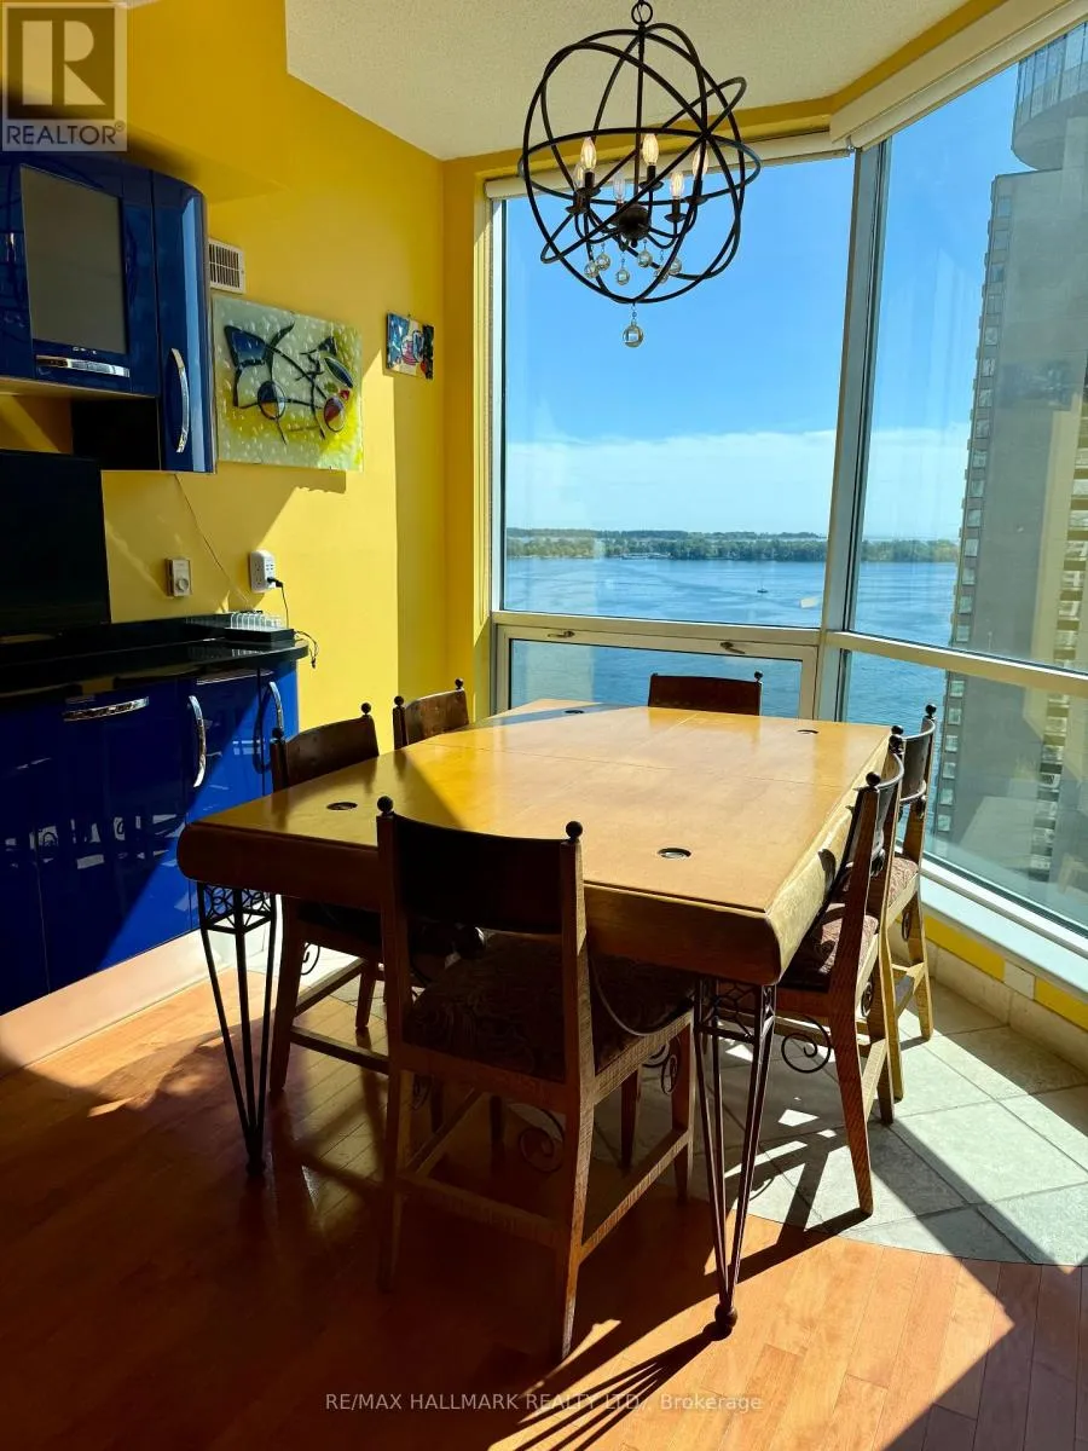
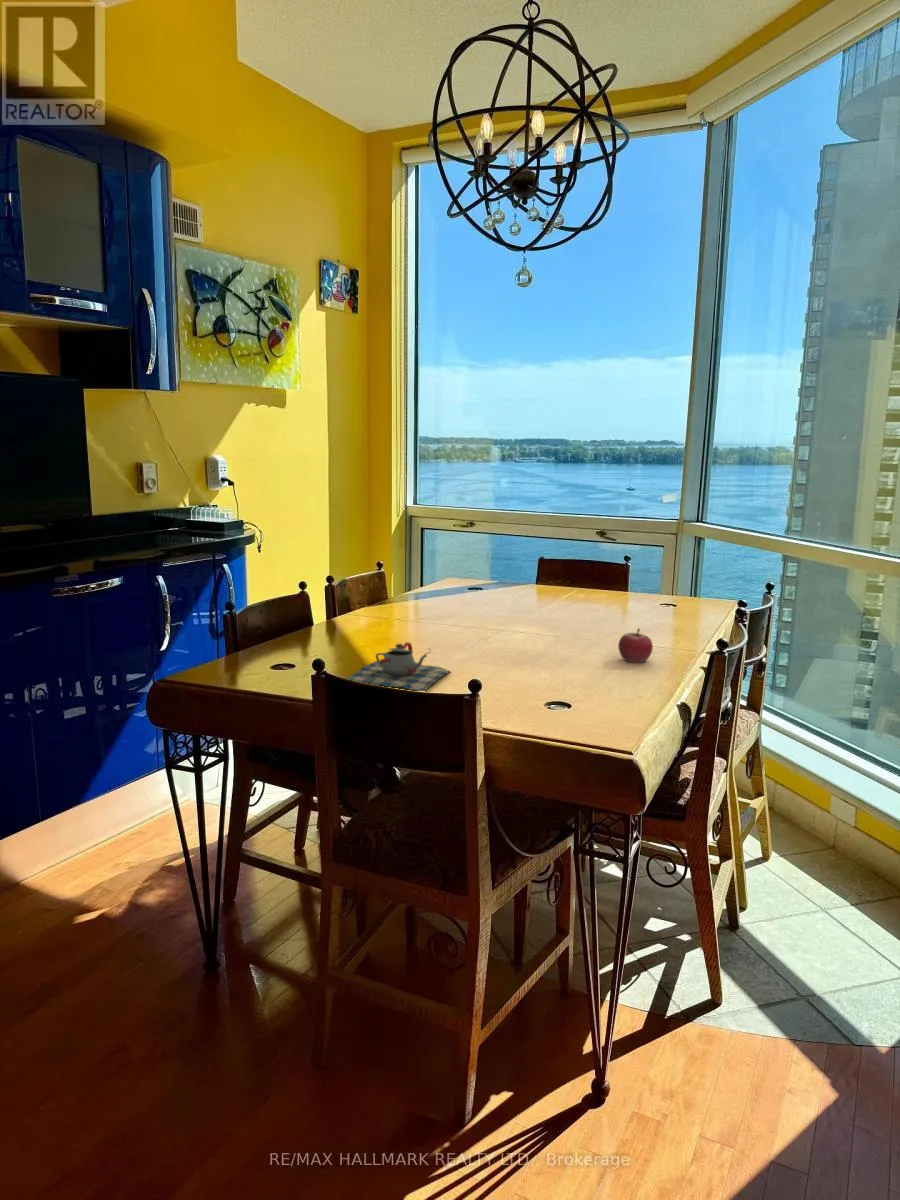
+ teapot (398, 661)
+ fruit (635, 644)
